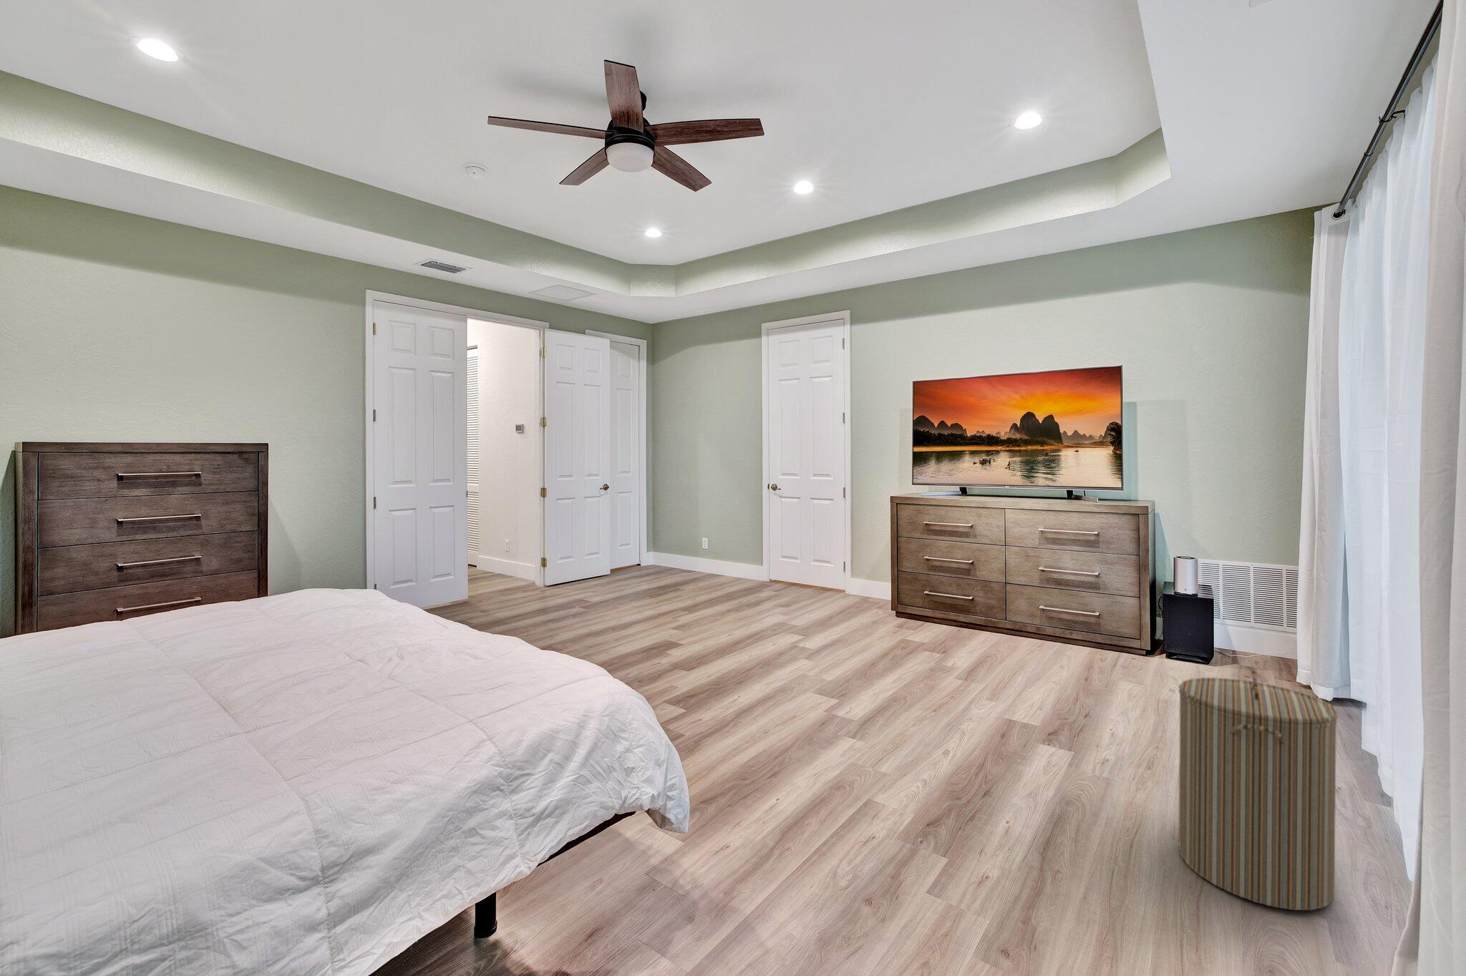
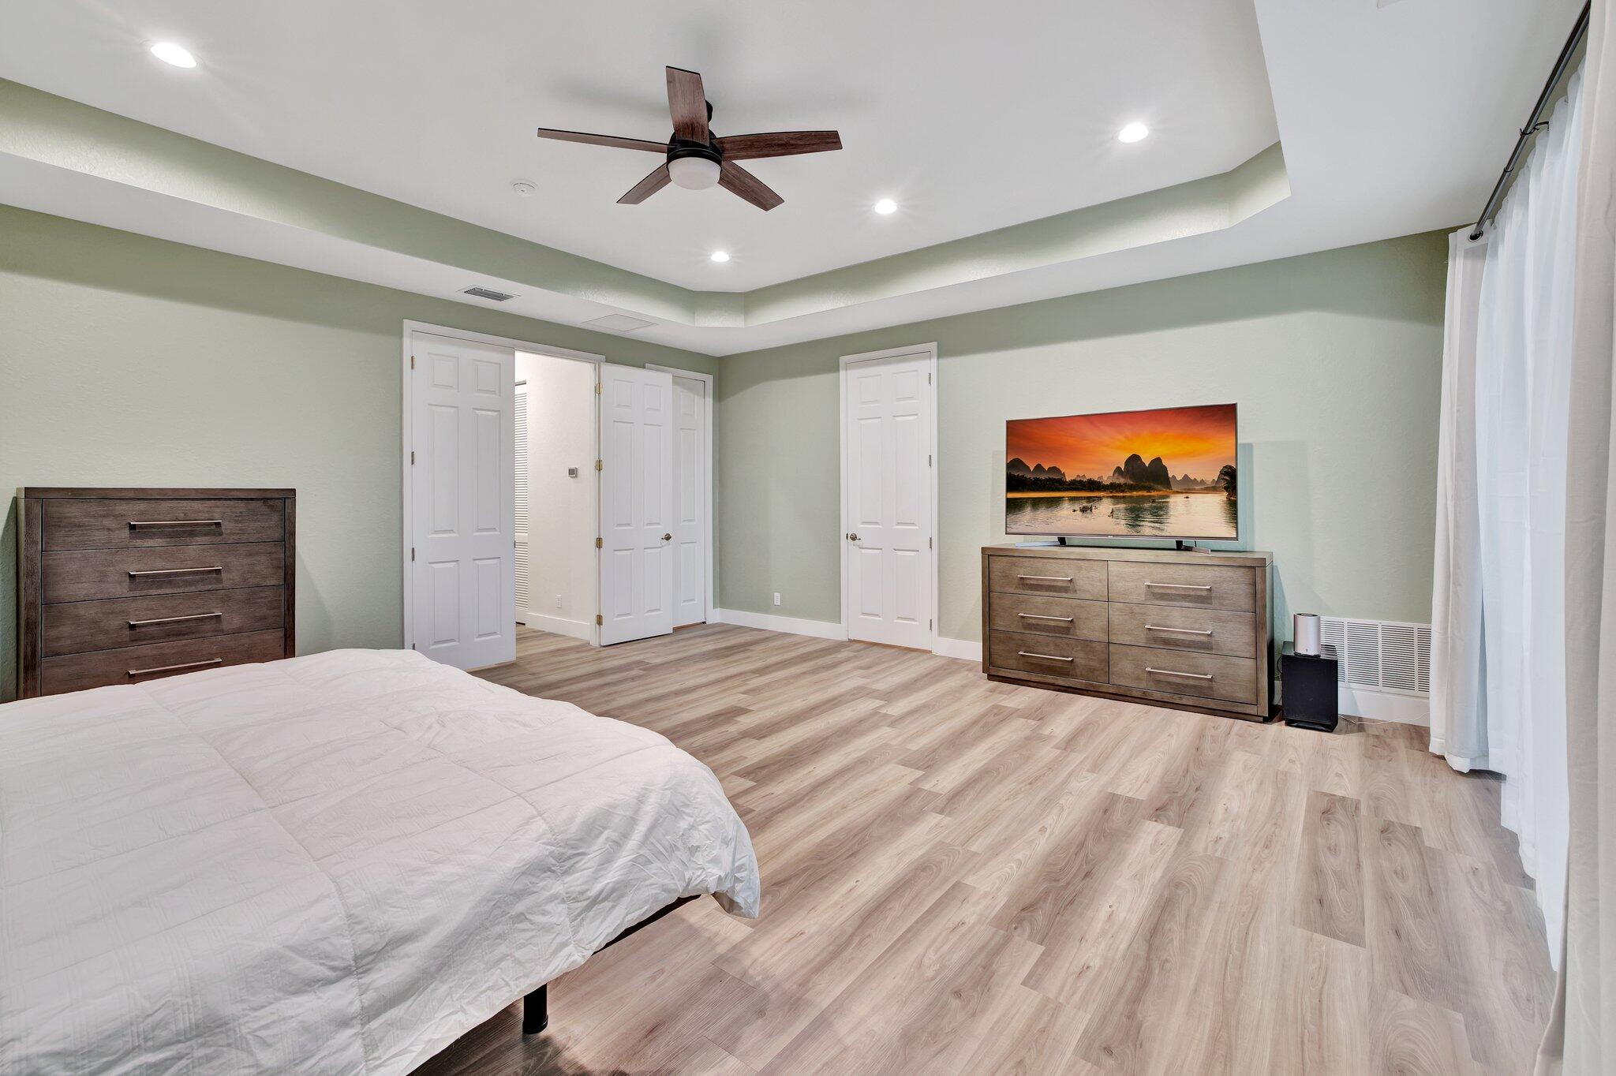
- laundry hamper (1253, 770)
